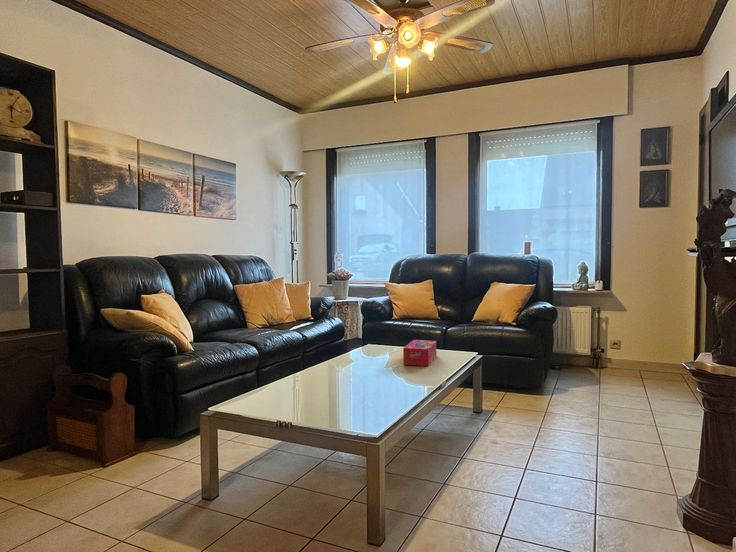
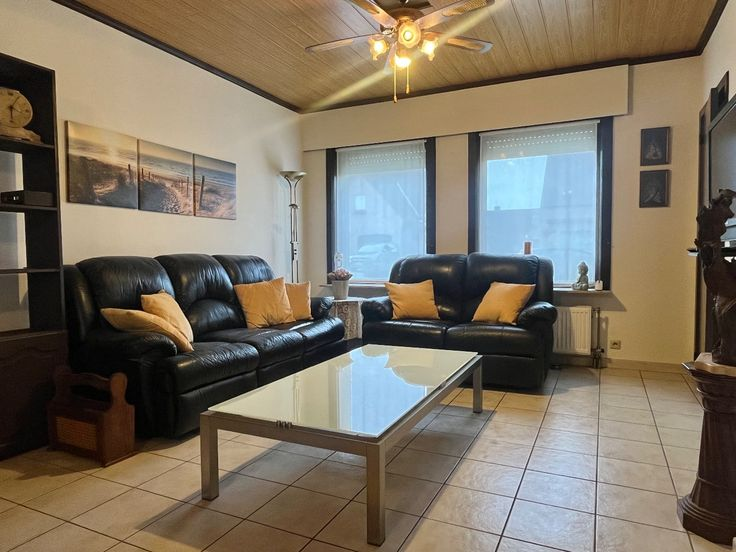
- tissue box (420, 352)
